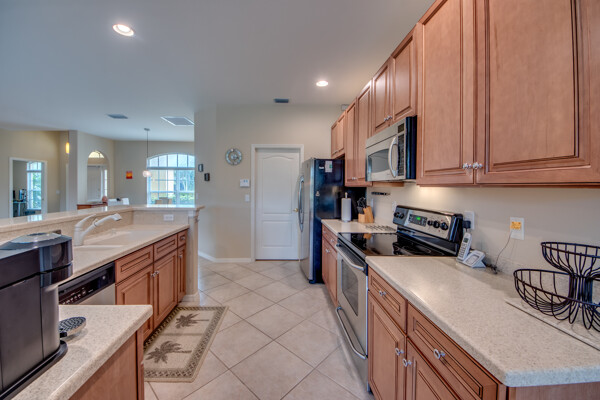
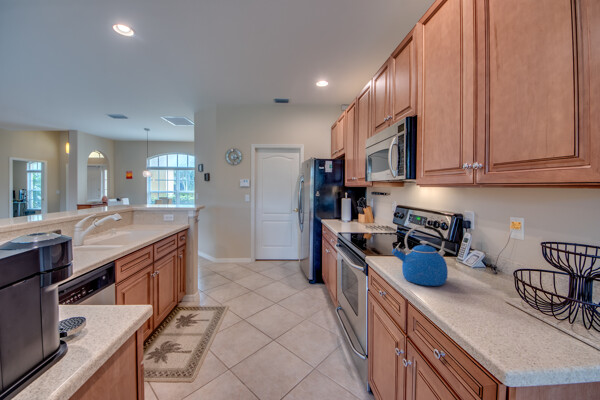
+ kettle (418, 252)
